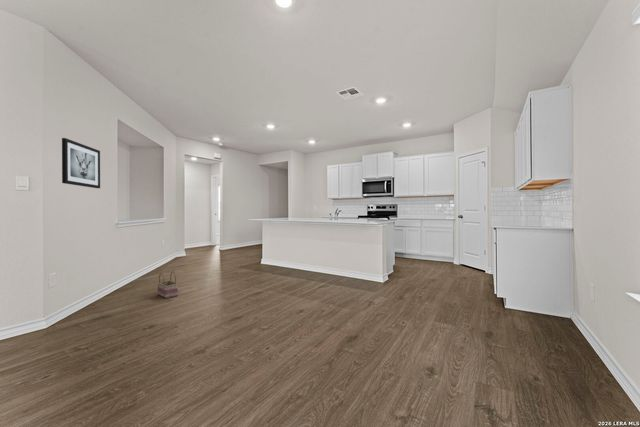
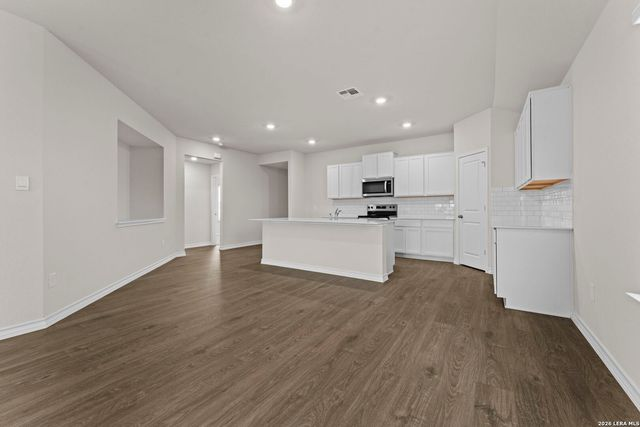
- basket (167, 283)
- wall art (82, 165)
